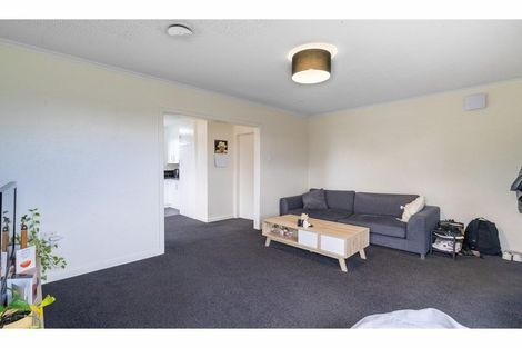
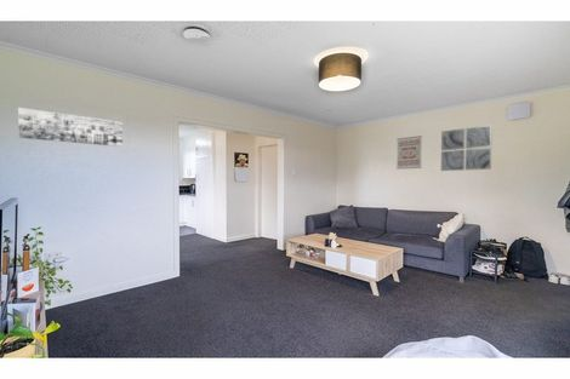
+ wall art (75, 128)
+ wall art (409, 153)
+ wall art (463, 148)
